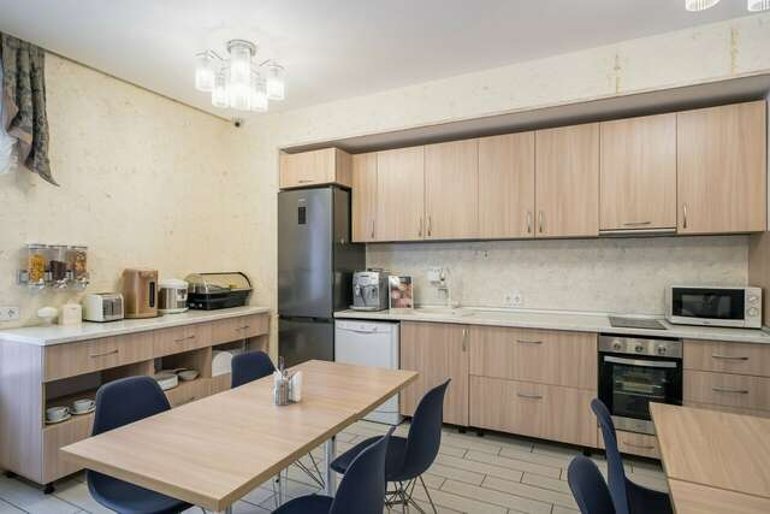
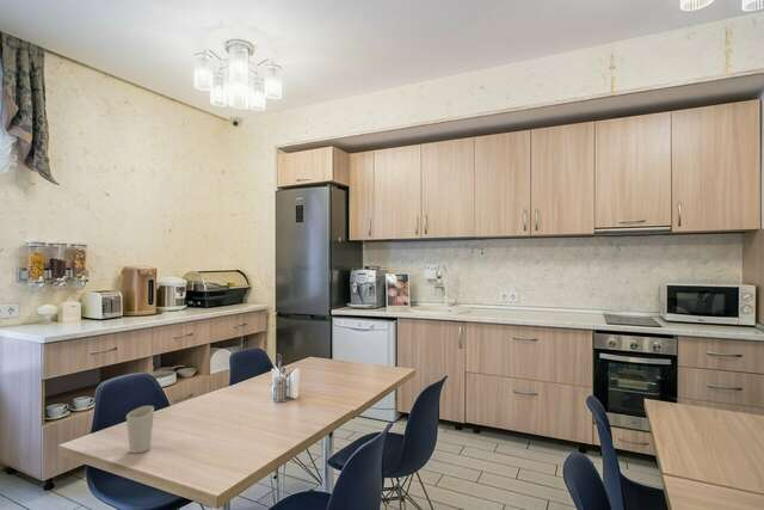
+ cup (140, 429)
